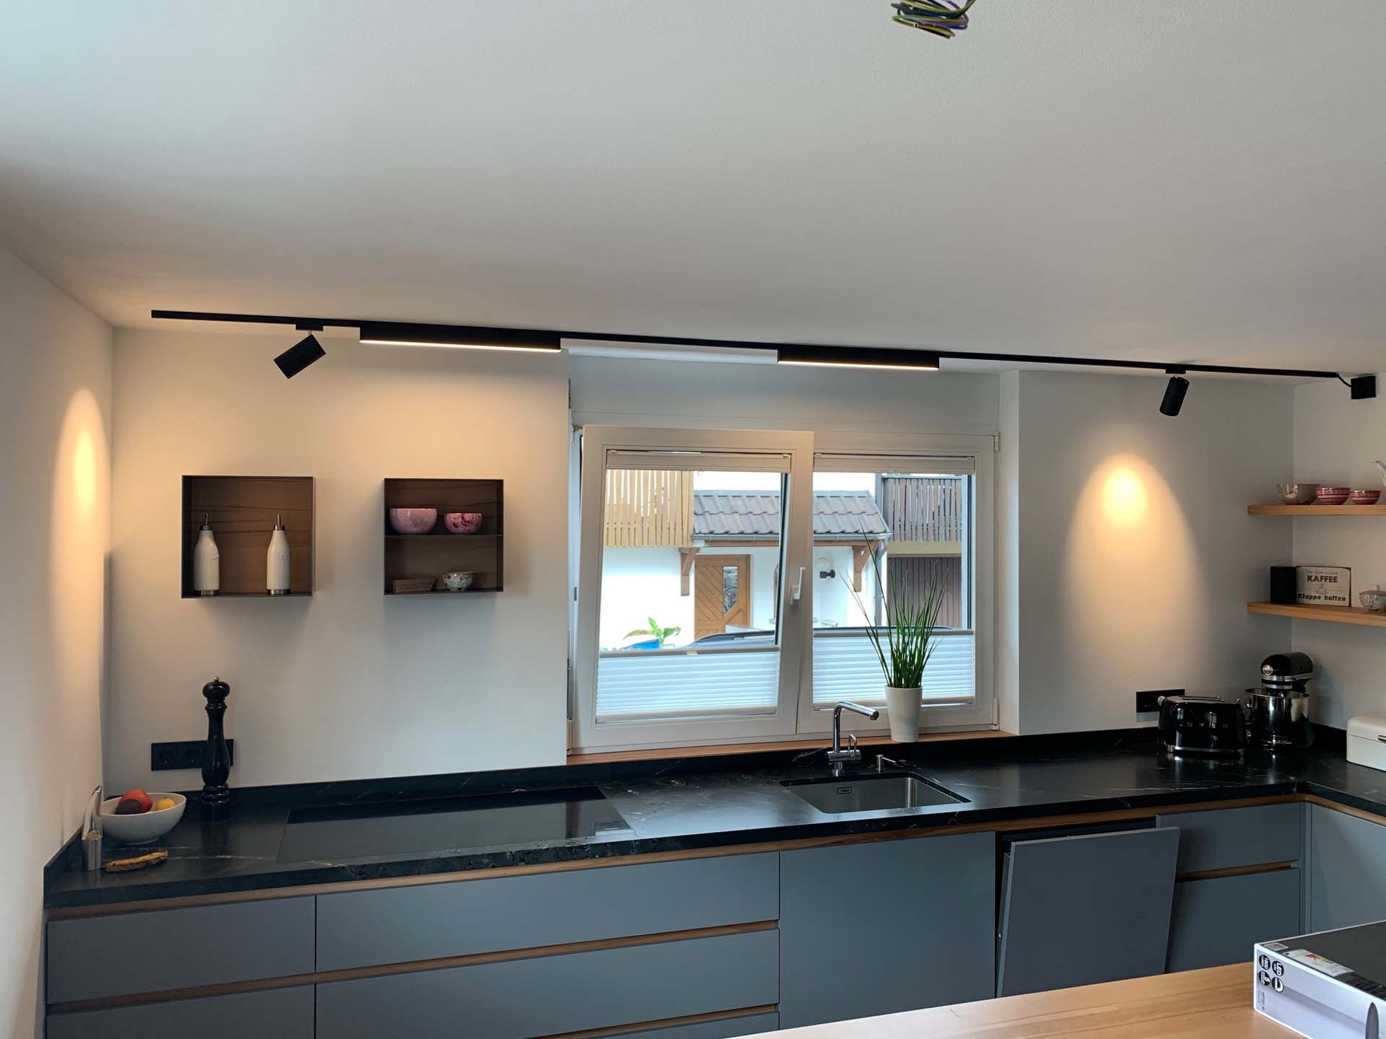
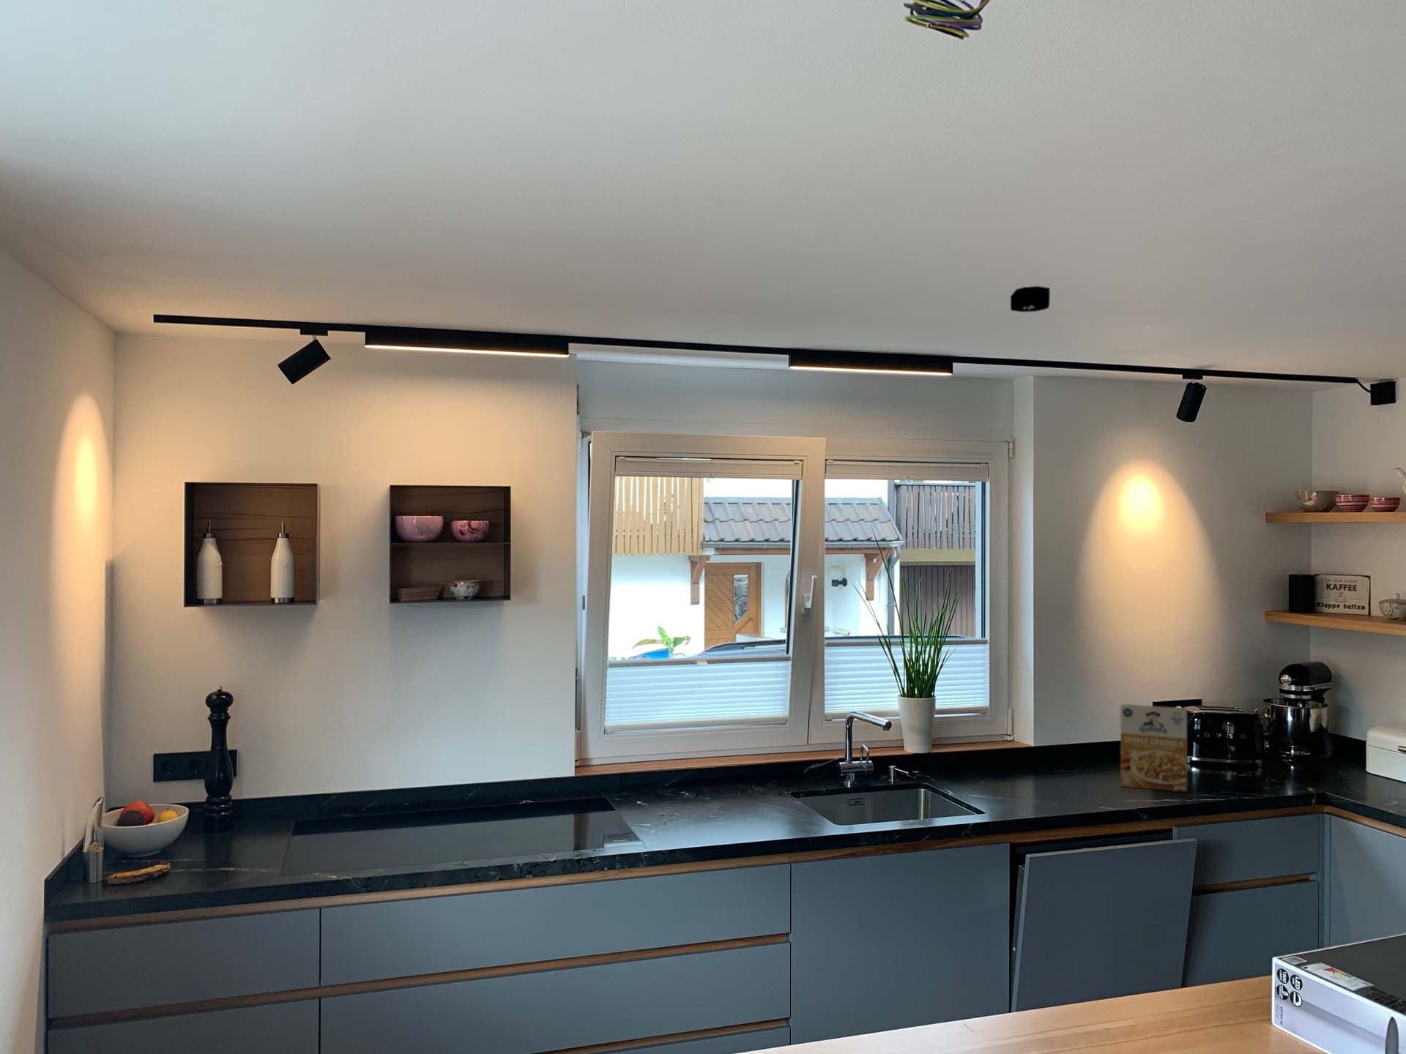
+ smoke detector (1030, 299)
+ cereal box (1154, 747)
